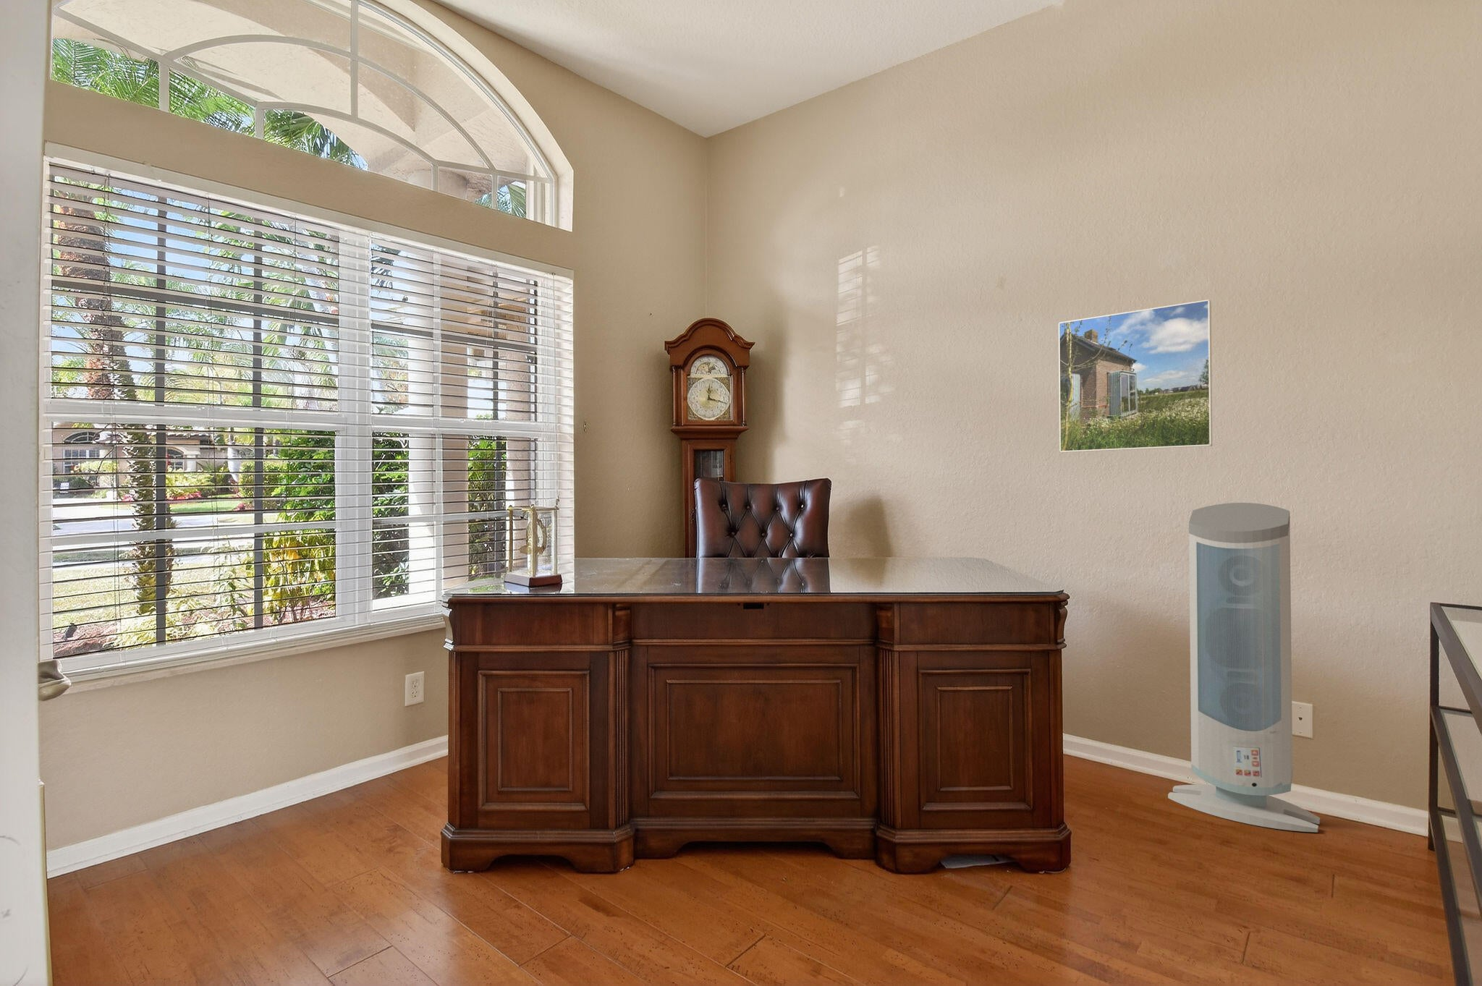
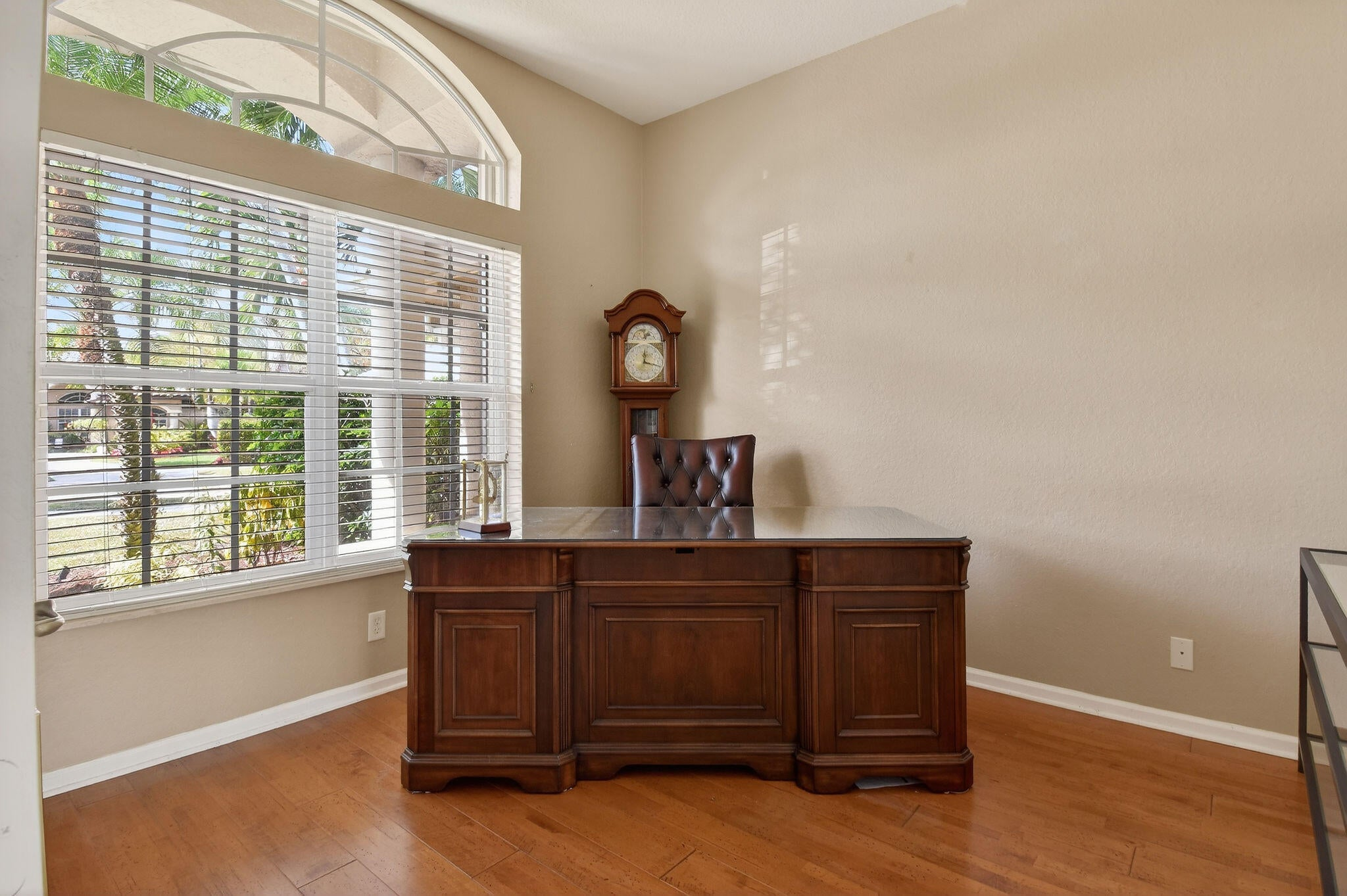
- air purifier (1240, 656)
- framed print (1131, 381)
